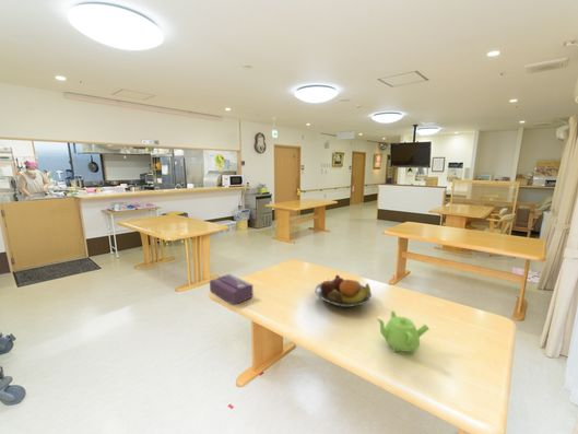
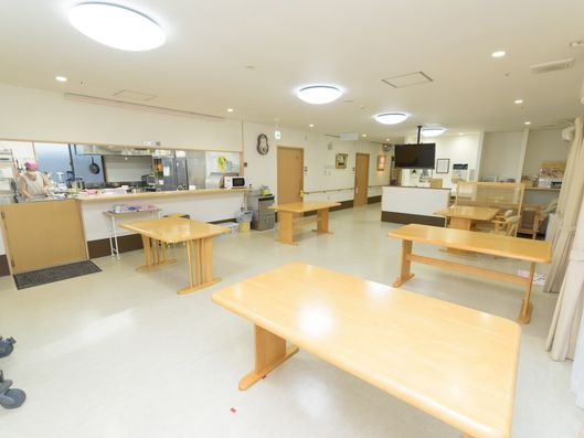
- fruit bowl (342, 289)
- teapot (401, 331)
- tissue box (231, 288)
